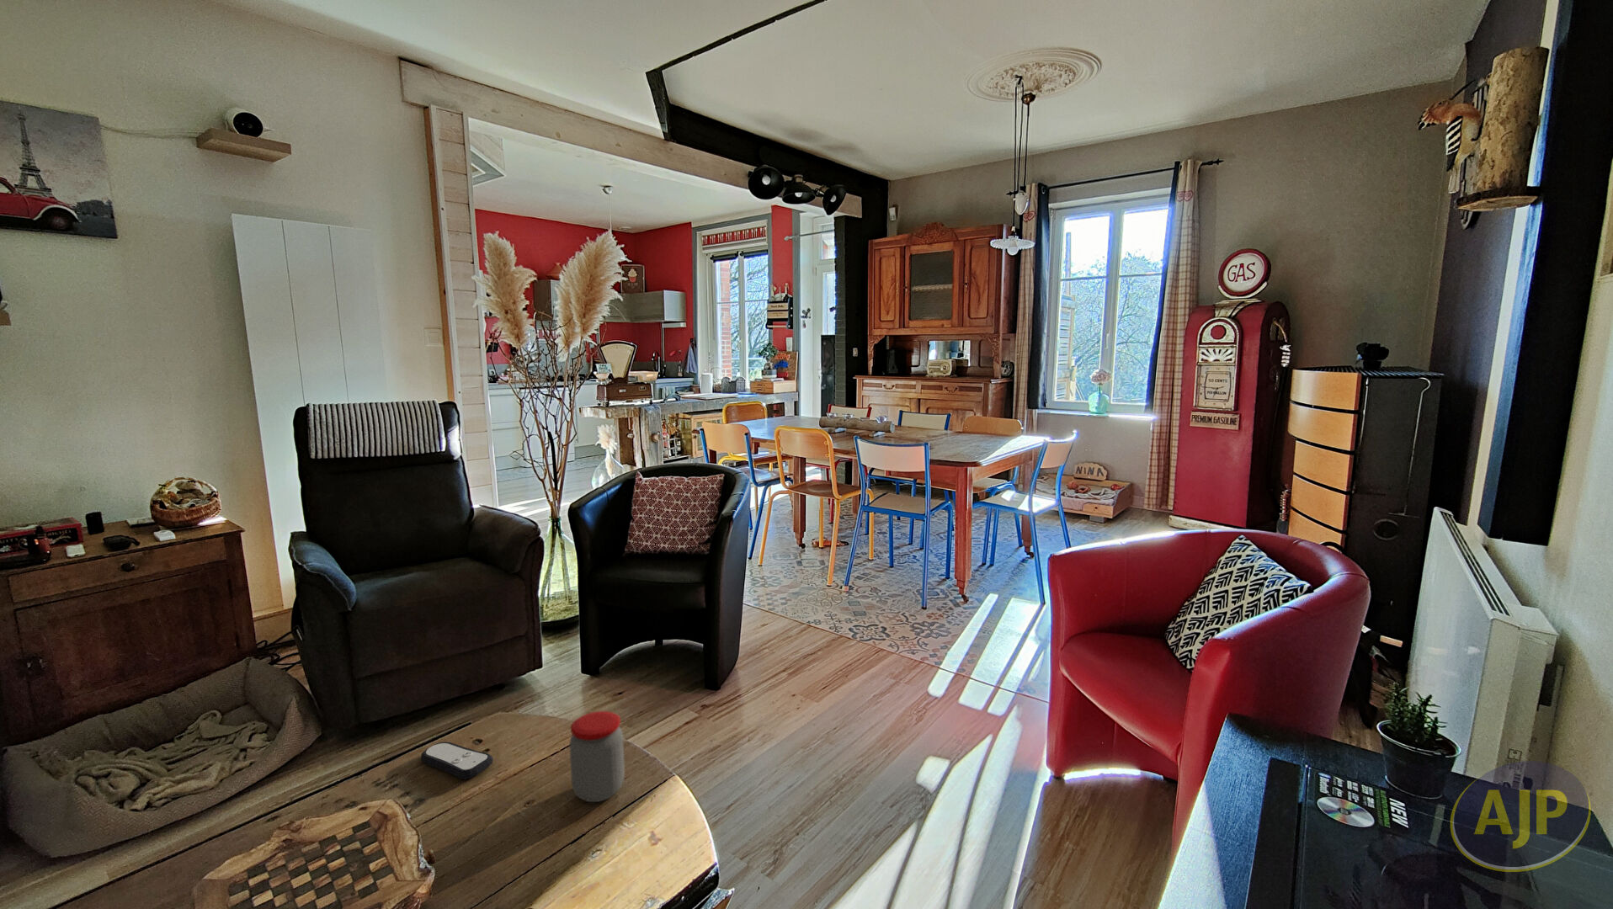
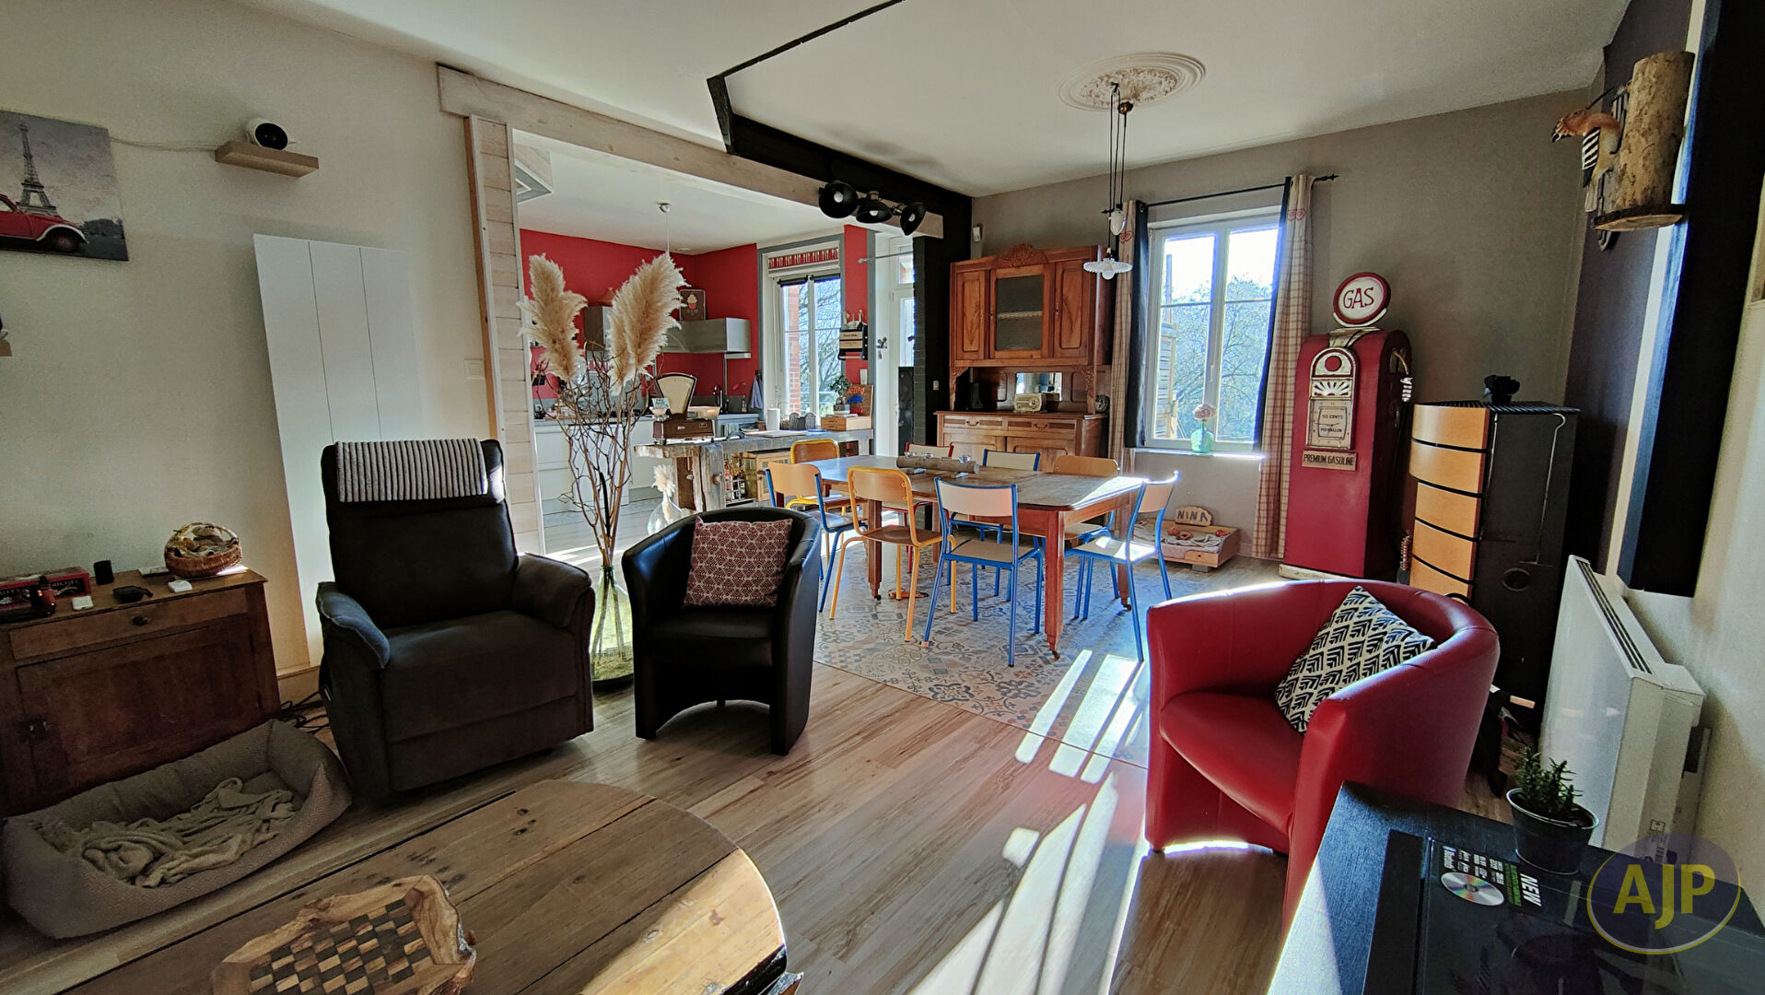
- remote control (454, 758)
- jar (597, 756)
